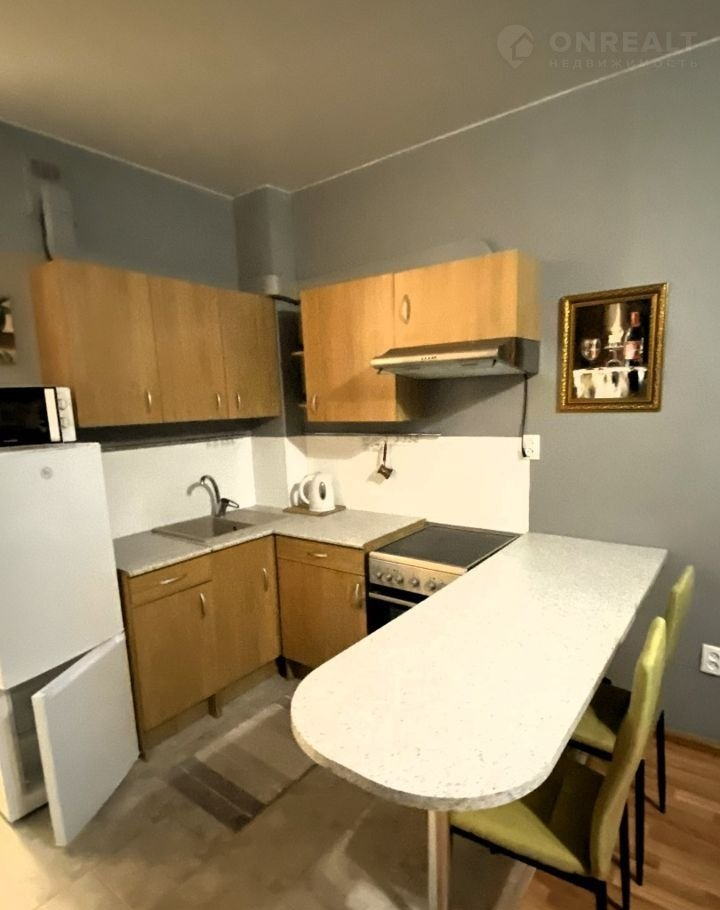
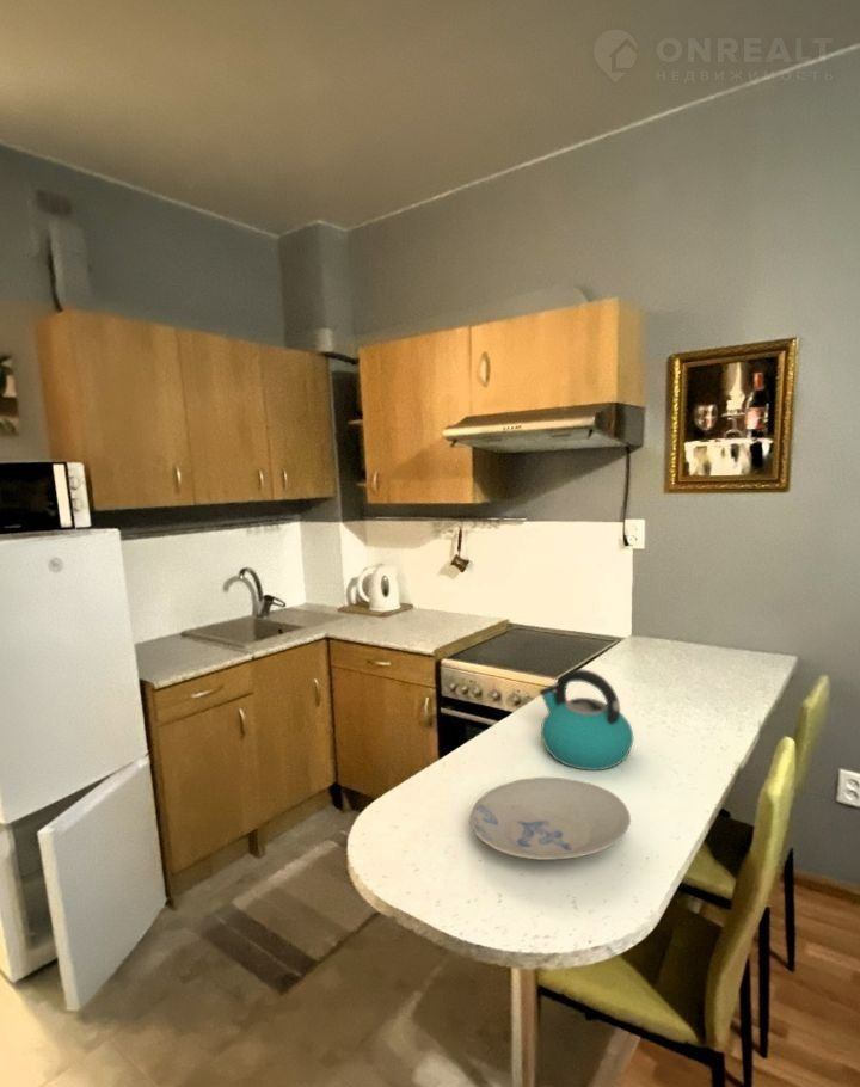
+ bowl (548, 823)
+ kettle (580, 711)
